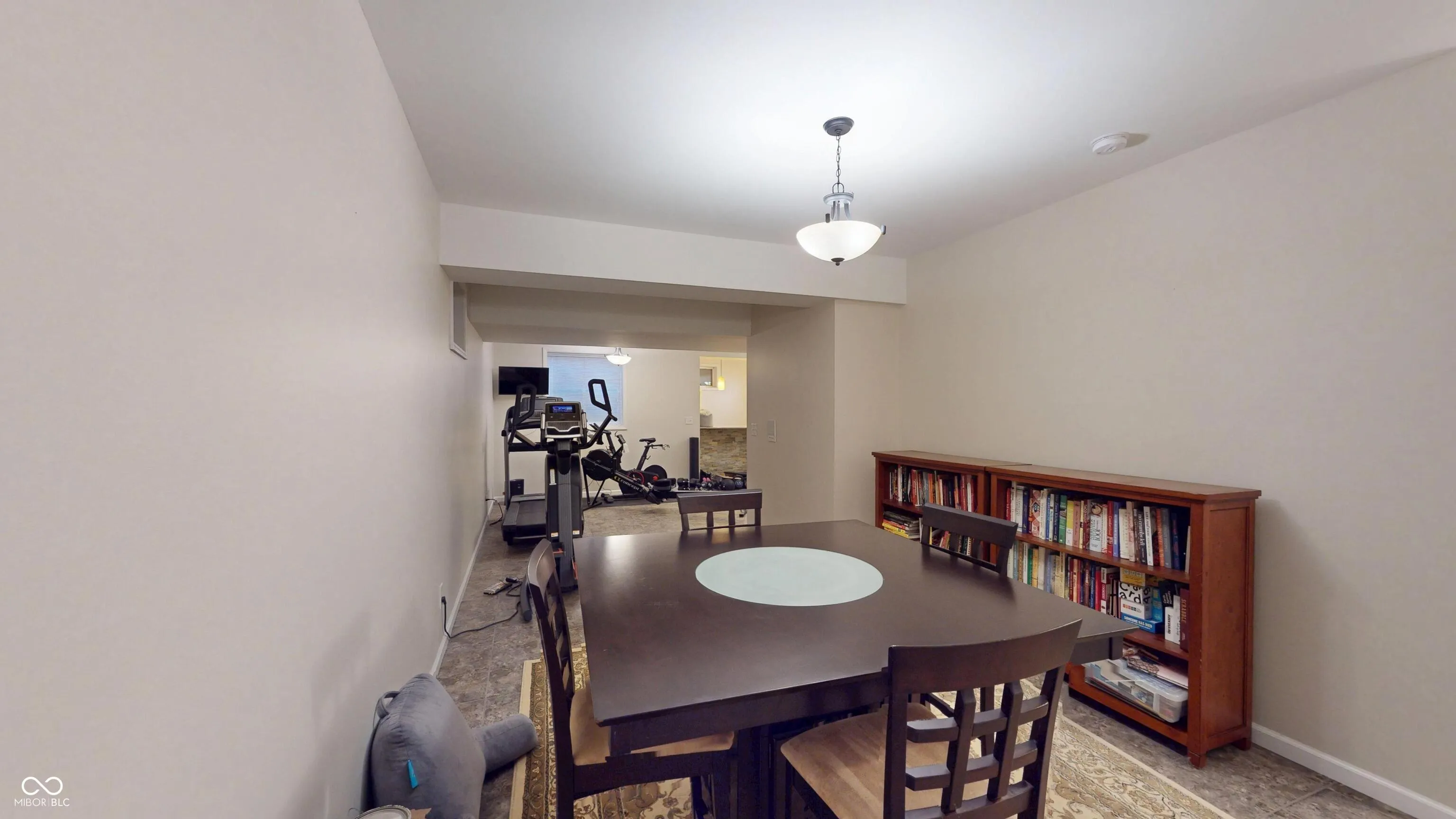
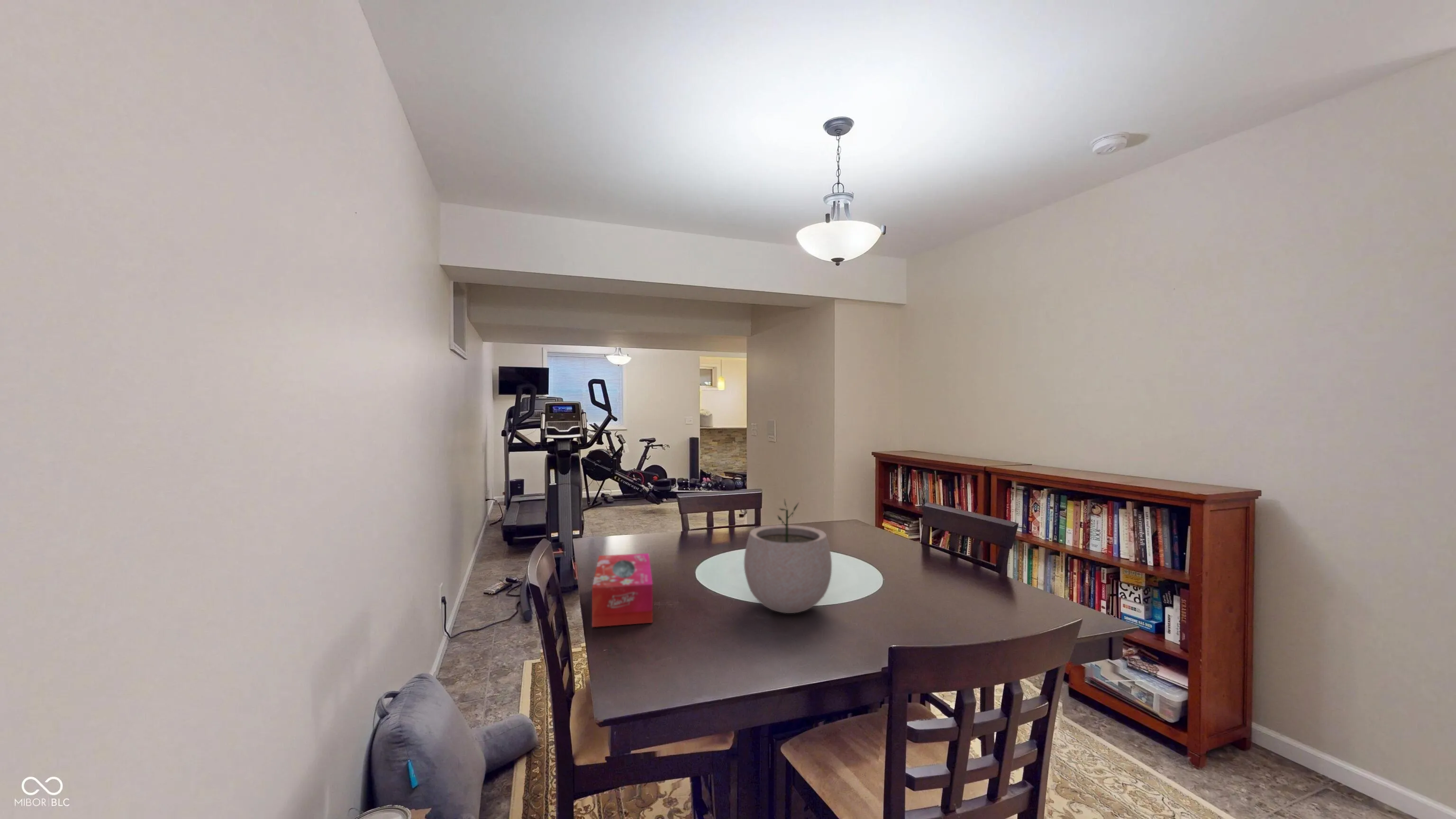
+ plant pot (787, 554)
+ tissue box (623, 586)
